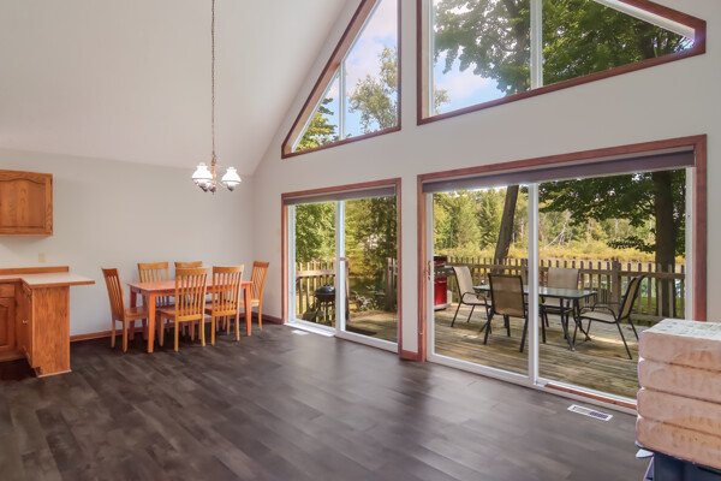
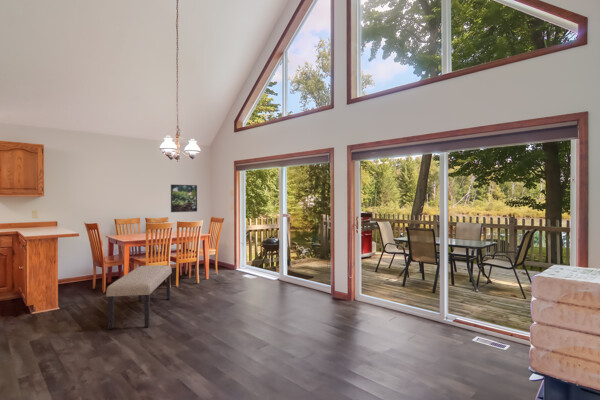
+ bench (143, 292)
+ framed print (184, 198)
